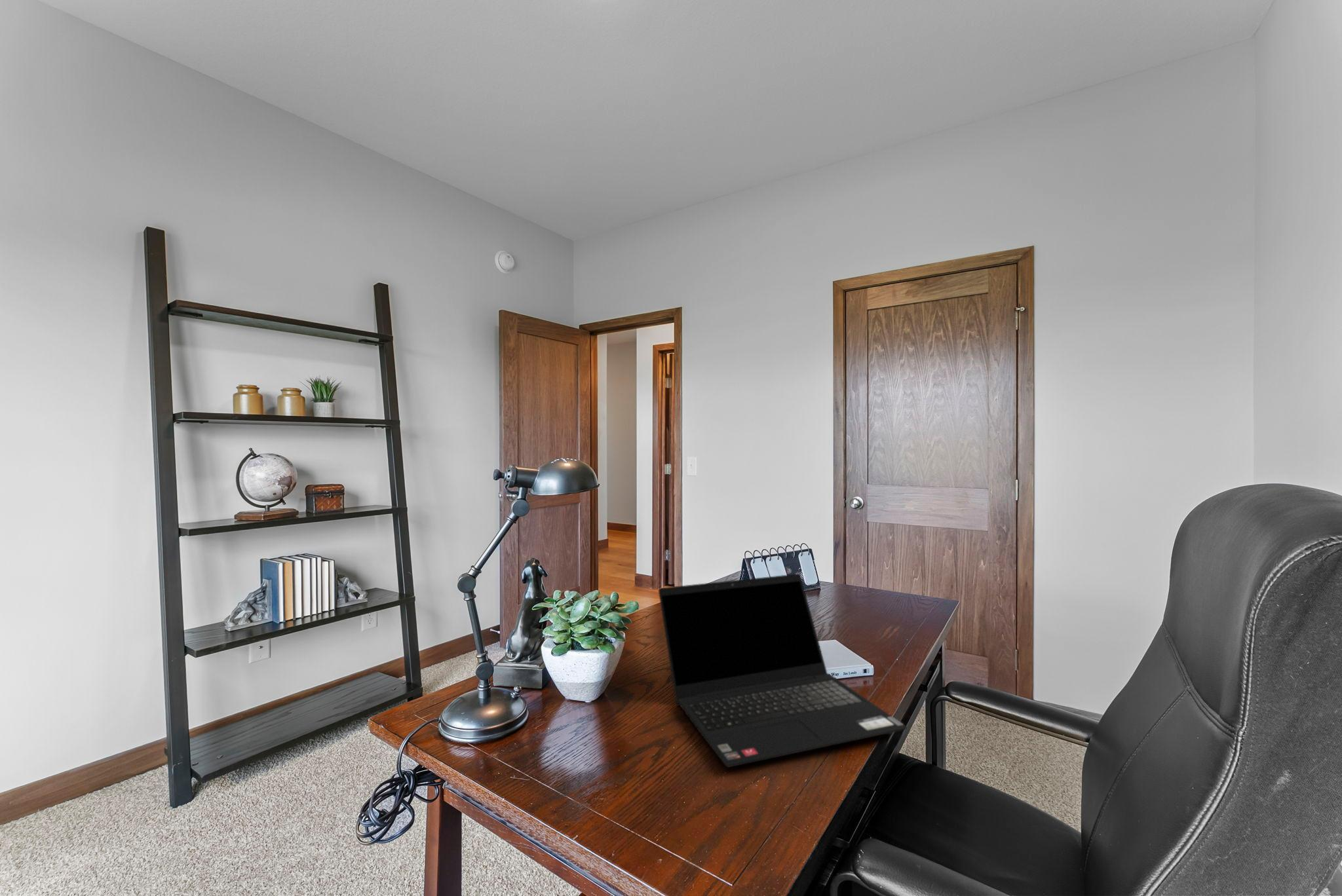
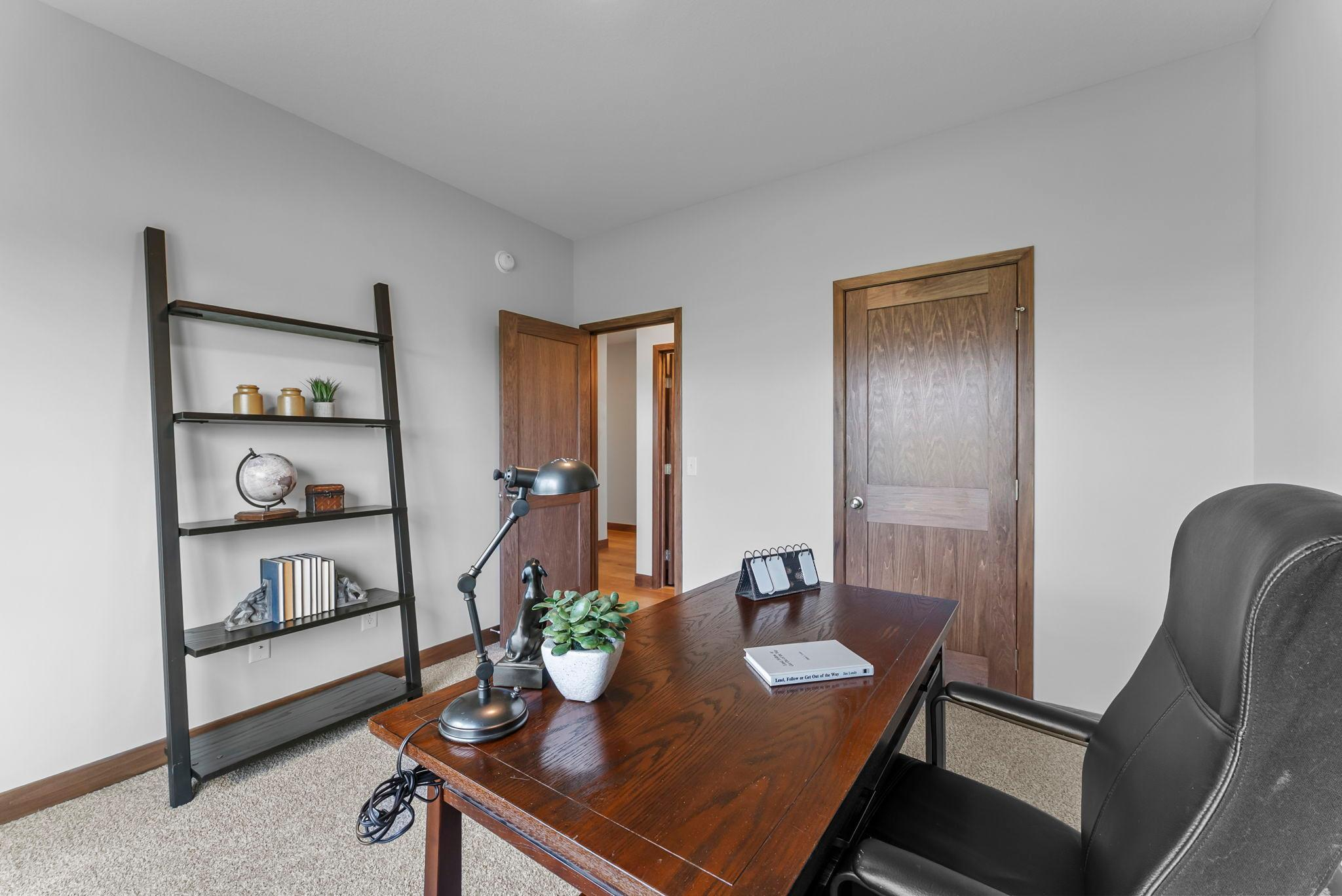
- laptop computer (770, 654)
